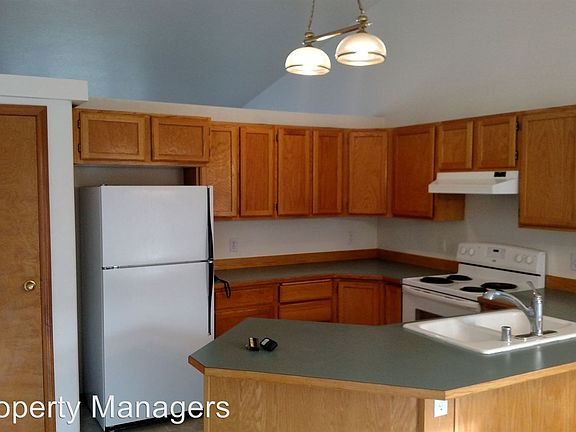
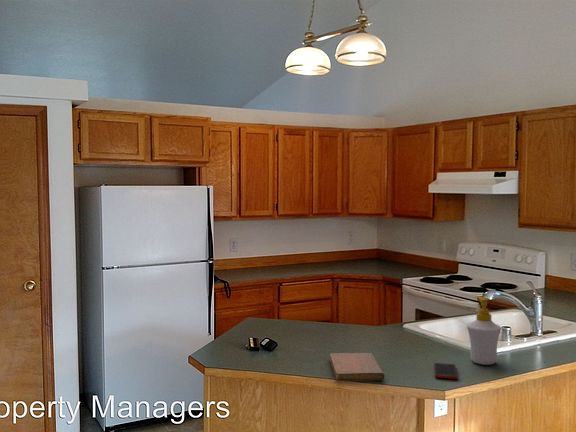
+ notebook (355, 365)
+ soap bottle (483, 330)
+ cell phone (445, 370)
